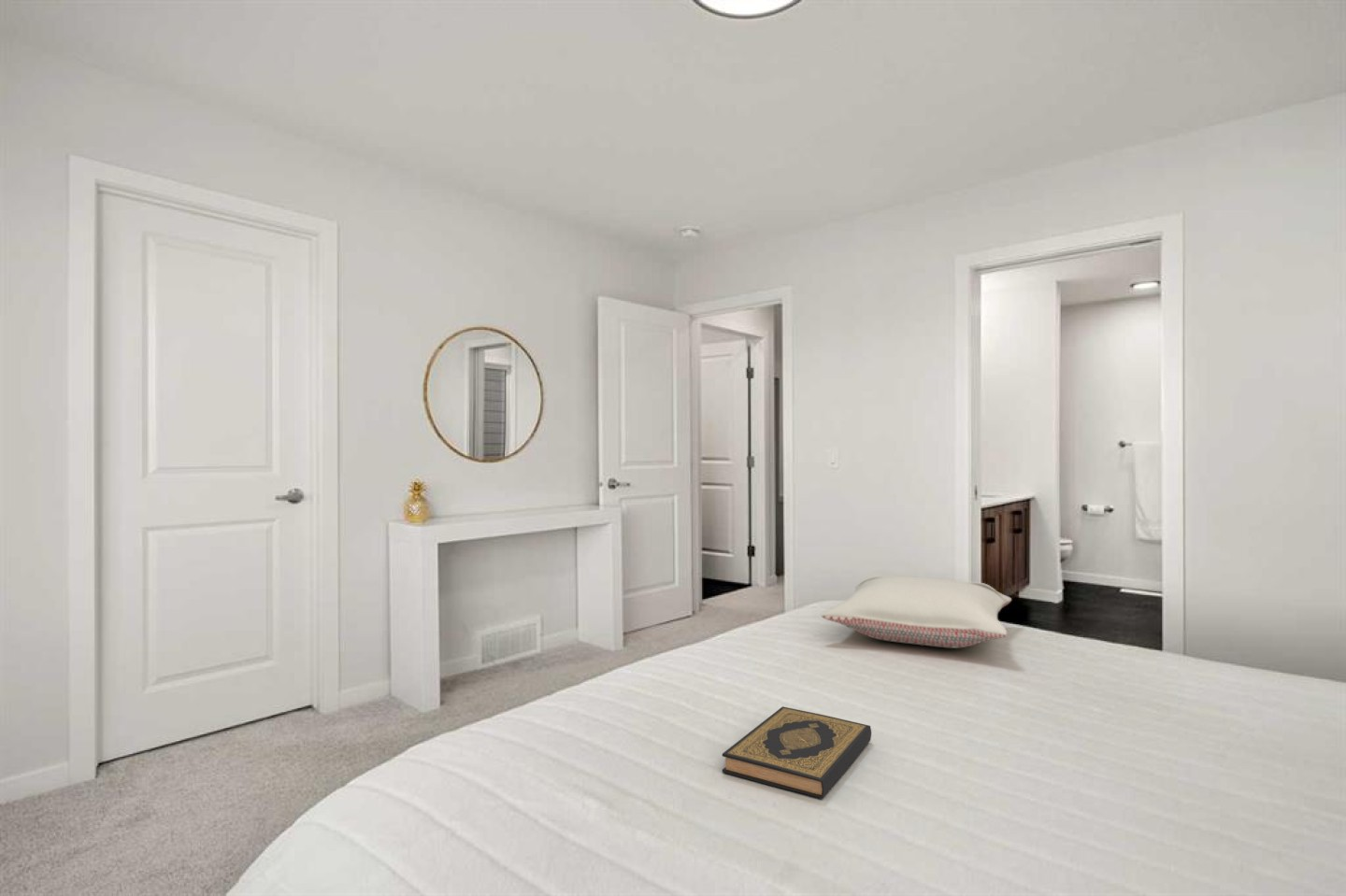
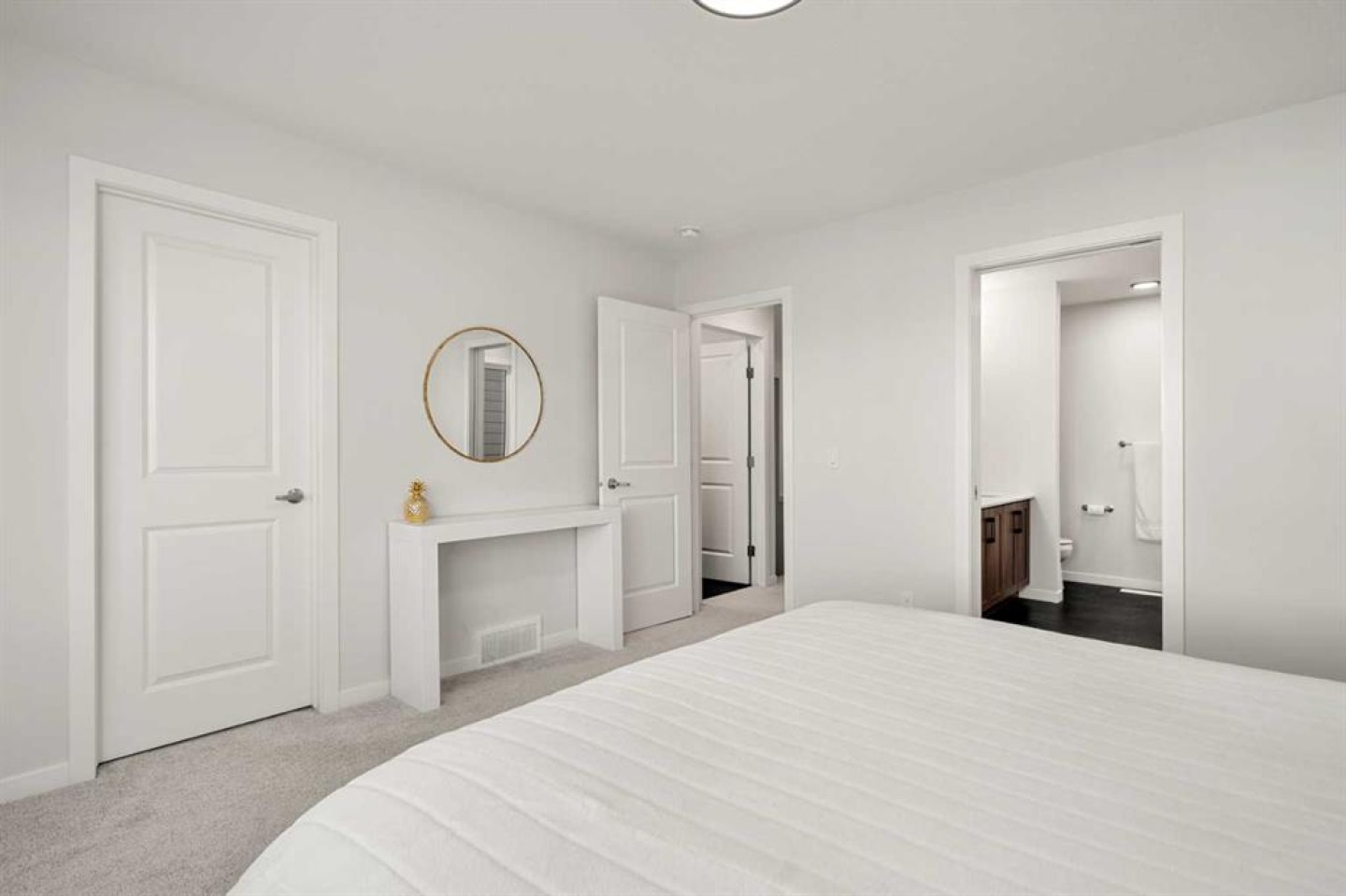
- hardback book (800, 747)
- pillow (920, 608)
